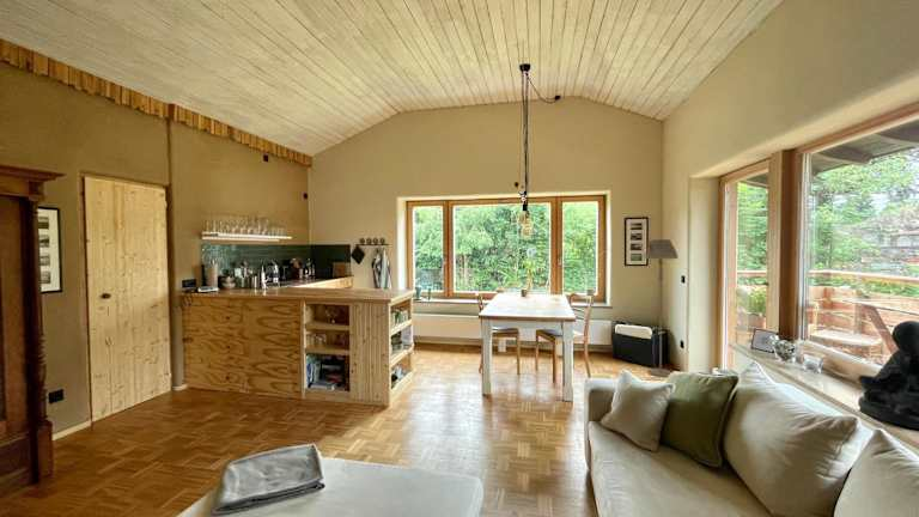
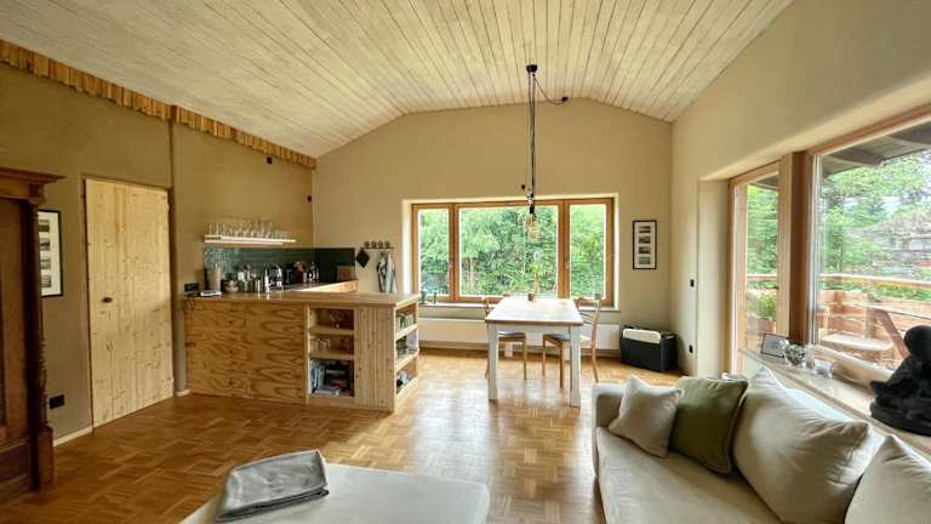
- floor lamp (661, 306)
